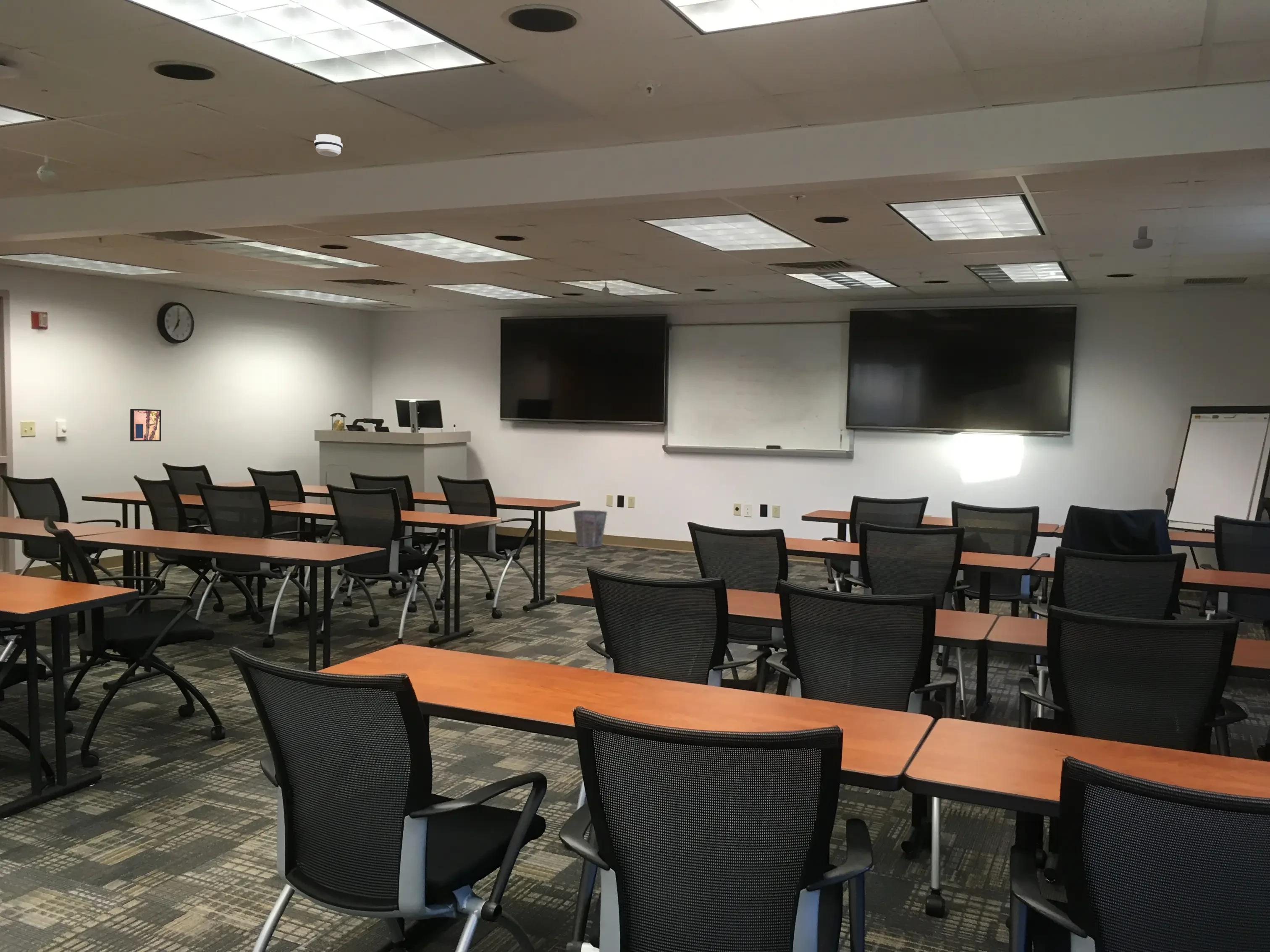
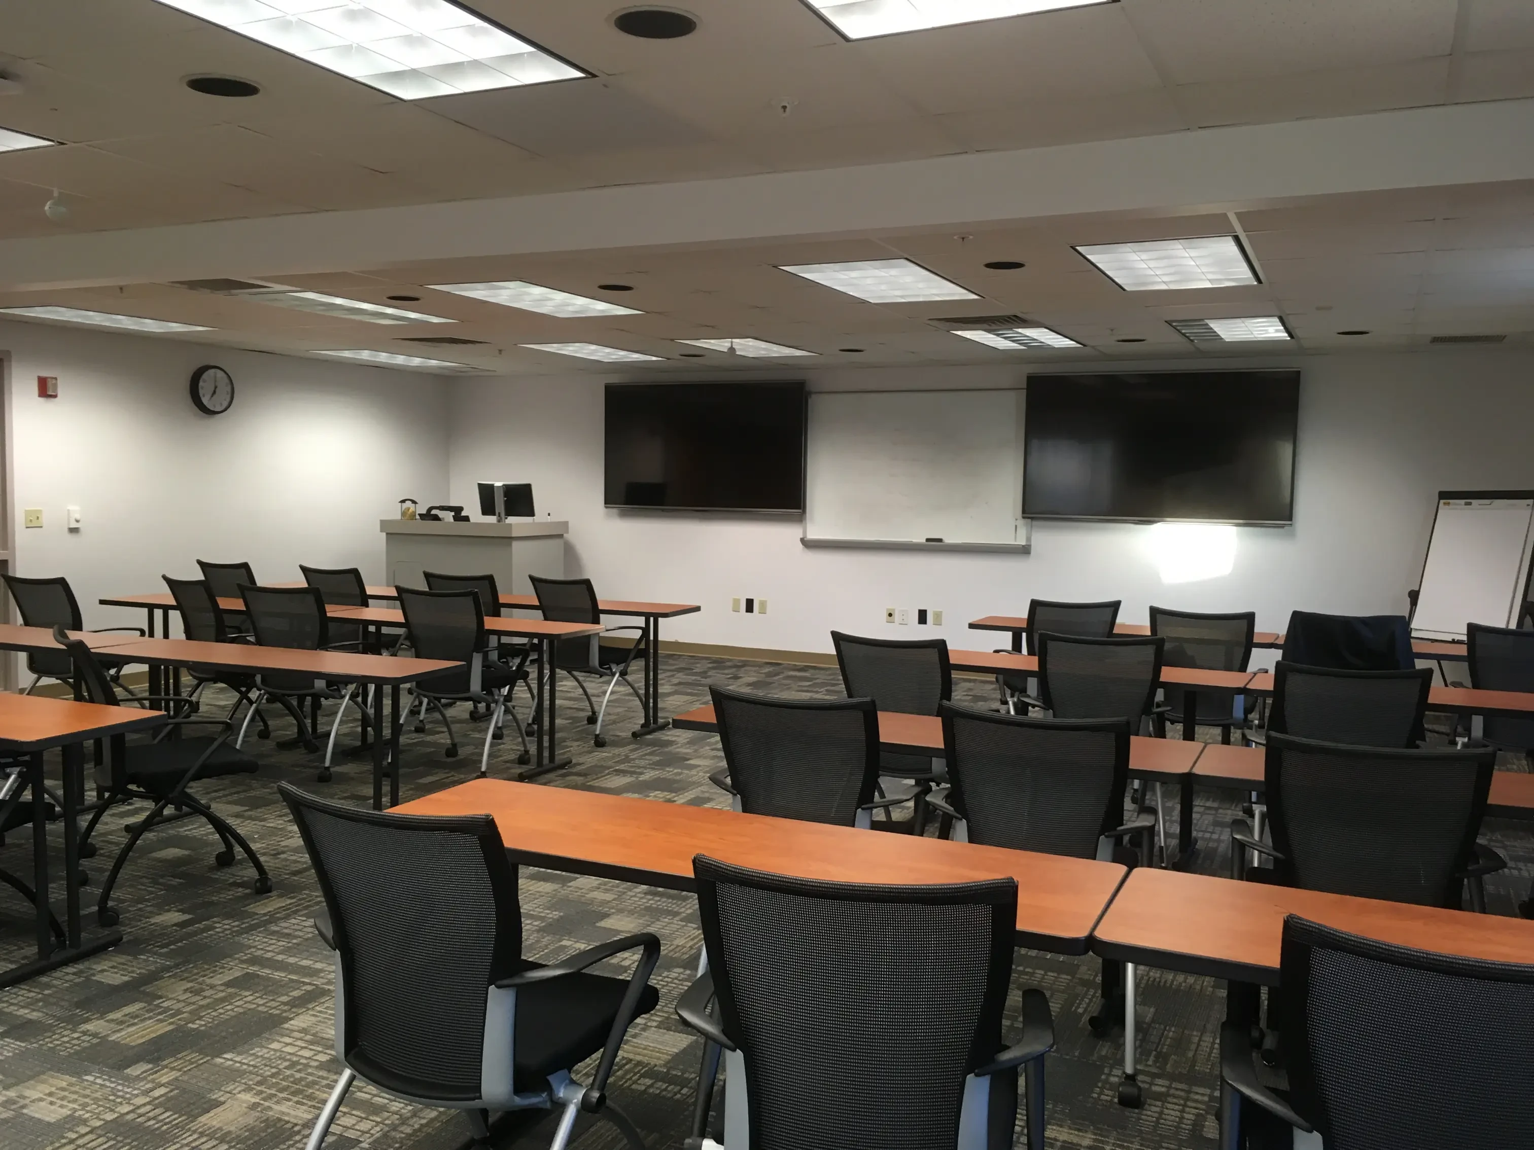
- waste bin (590, 528)
- smoke detector (328, 145)
- security camera (1143, 237)
- wall art (146, 425)
